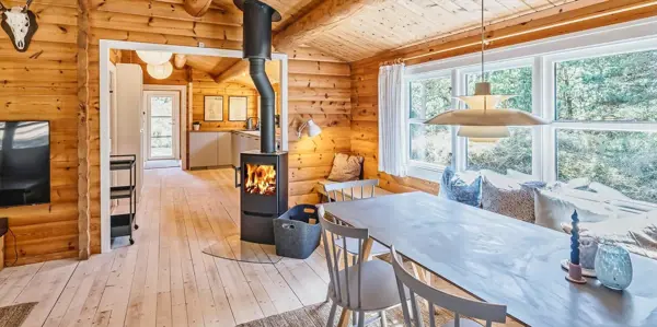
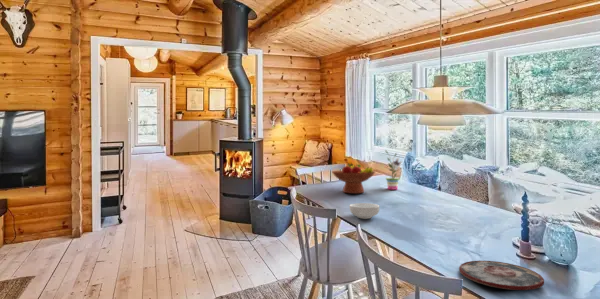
+ fruit bowl (353, 177)
+ potted plant (395, 169)
+ plate (499, 274)
+ cereal bowl (364, 211)
